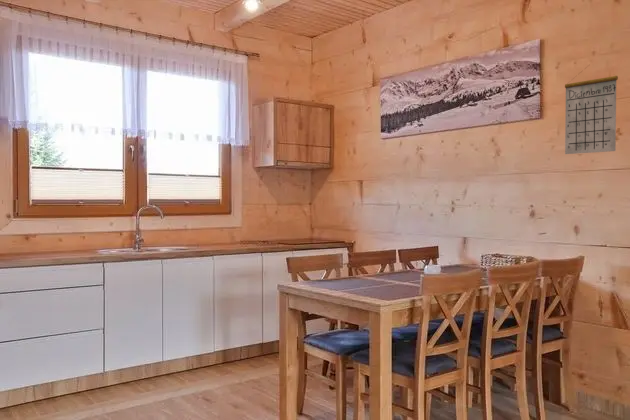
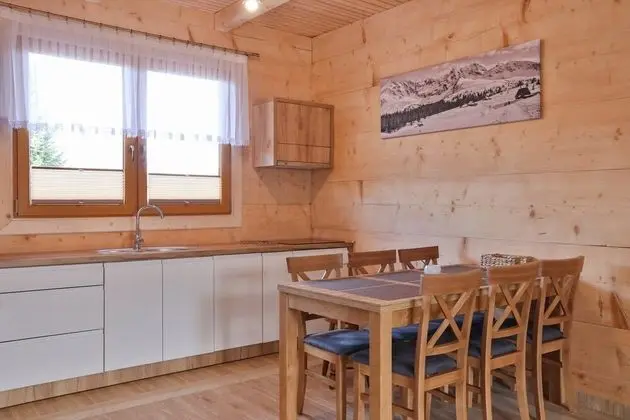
- calendar (590, 107)
